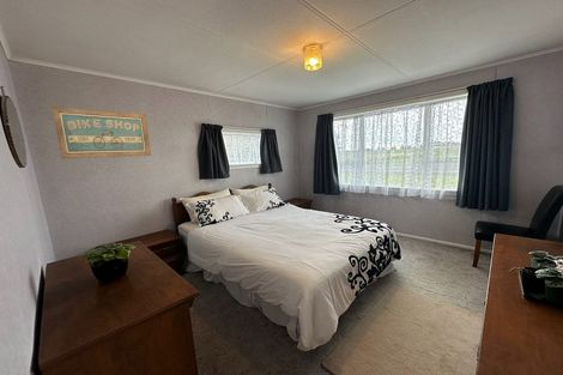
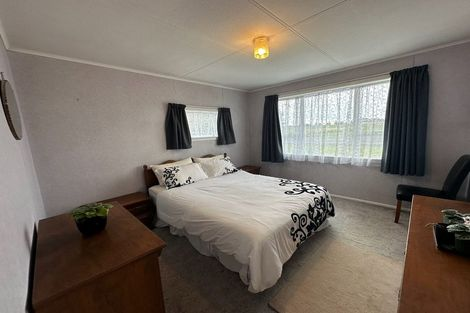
- wall art (107, 134)
